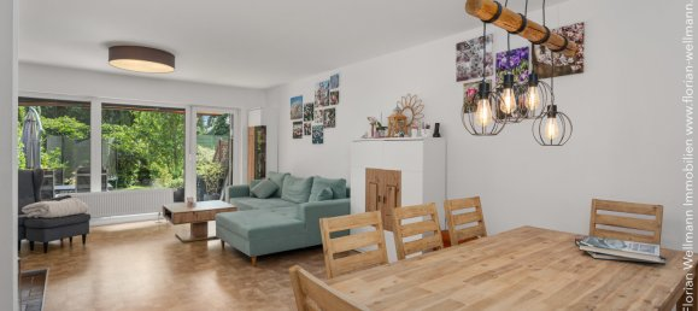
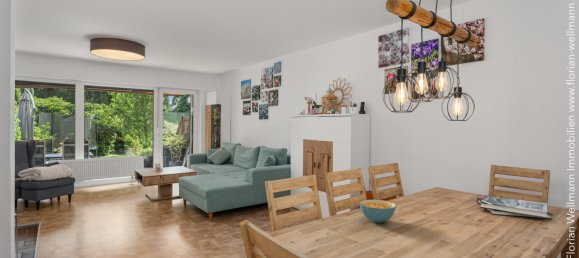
+ cereal bowl (377, 212)
